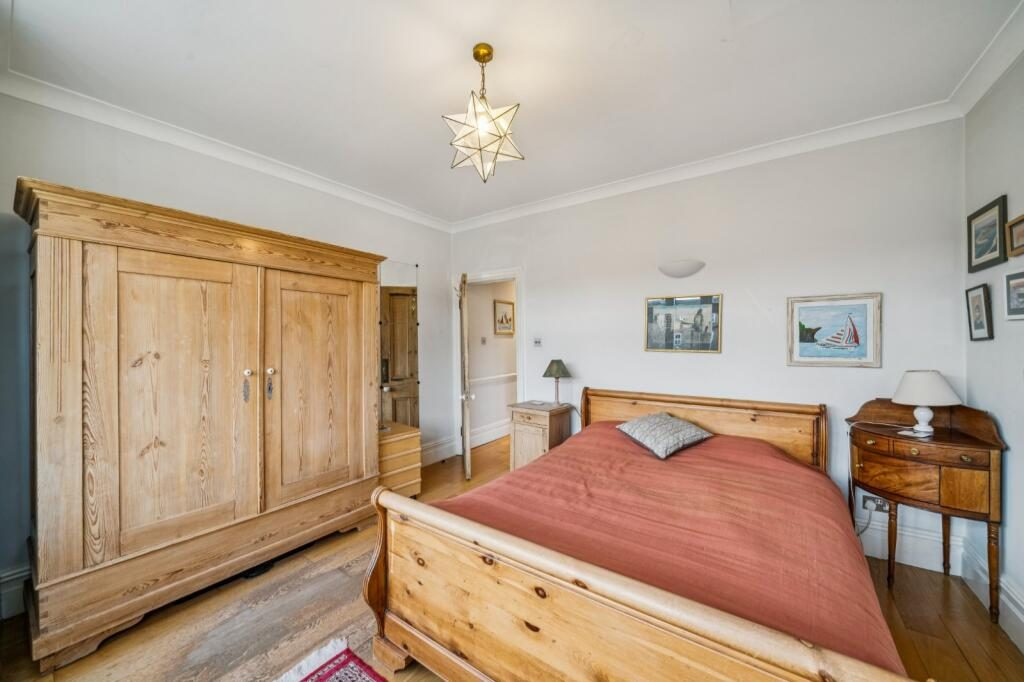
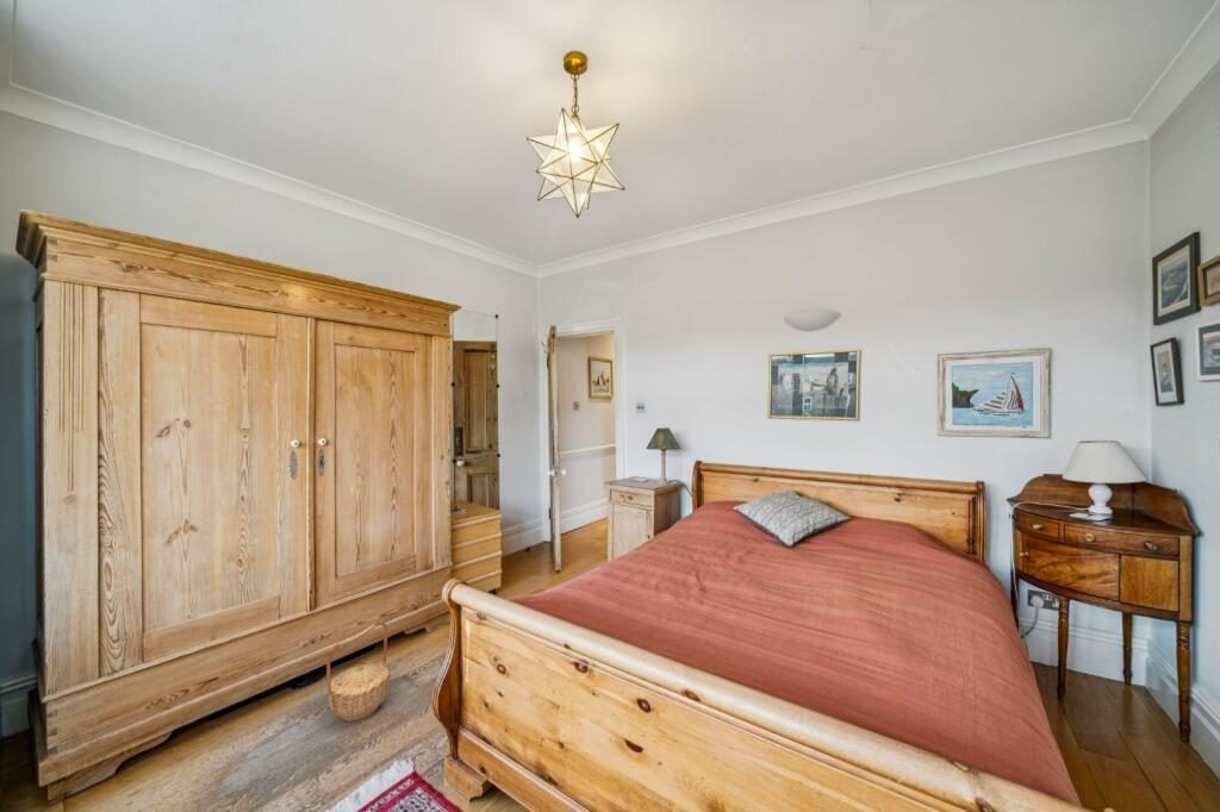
+ basket (359, 670)
